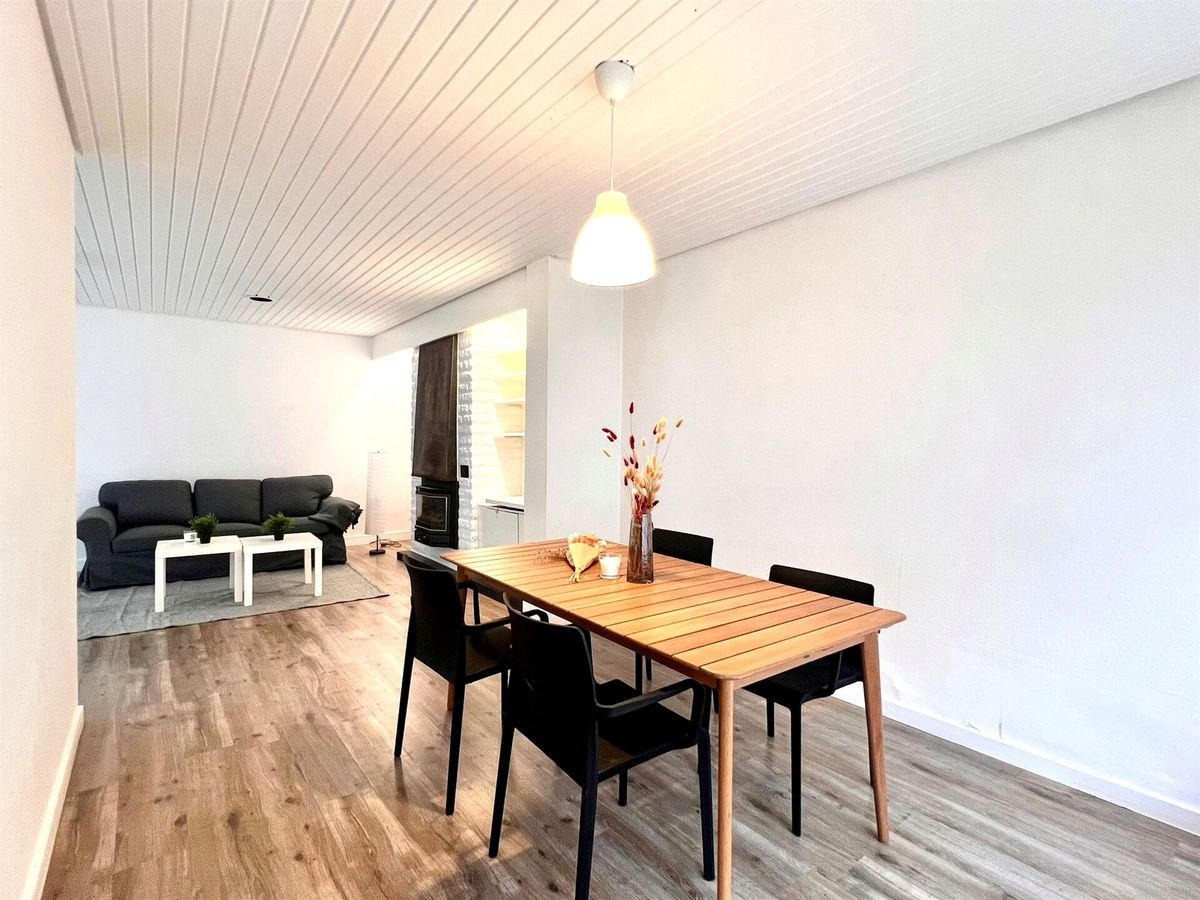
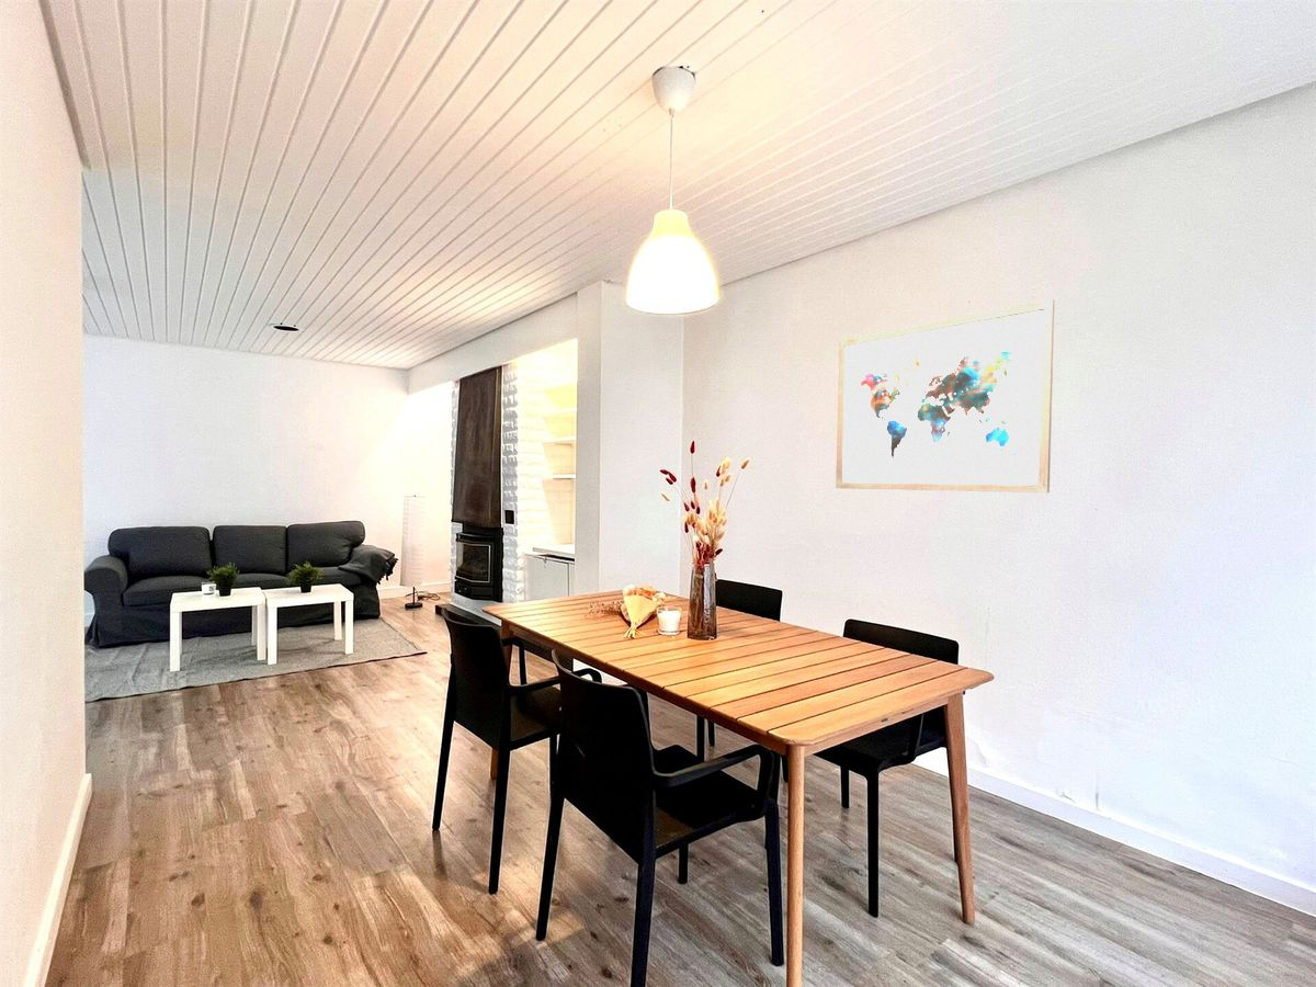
+ wall art (930, 406)
